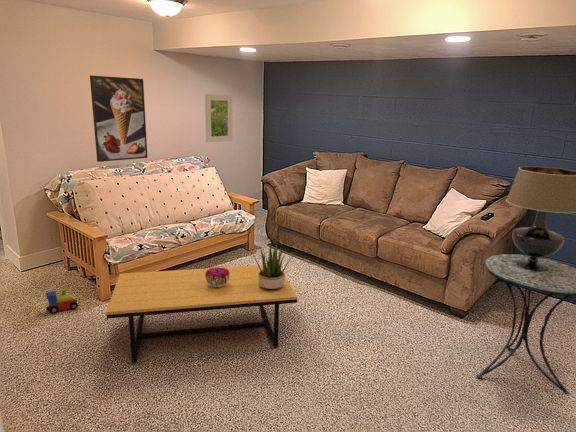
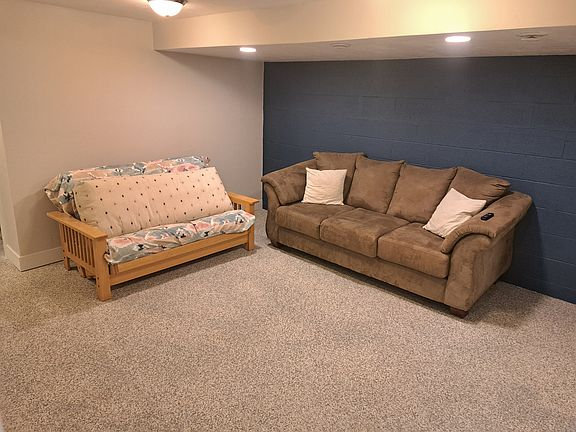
- decorative bowl (217, 278)
- coffee table (204, 308)
- toy train (61, 300)
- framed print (120, 119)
- side table (527, 322)
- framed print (219, 118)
- potted plant (271, 264)
- table lamp (540, 219)
